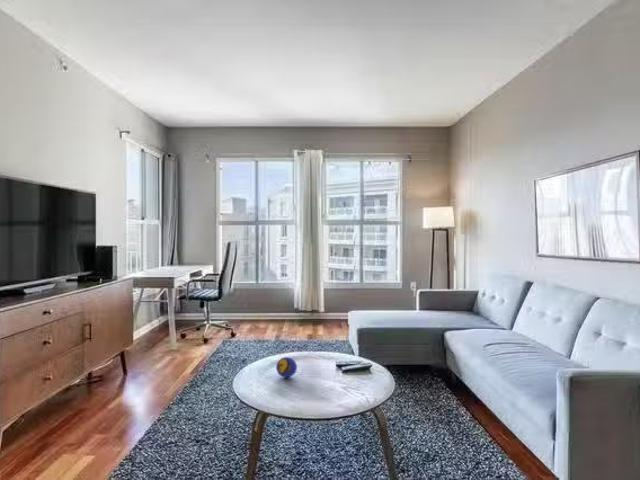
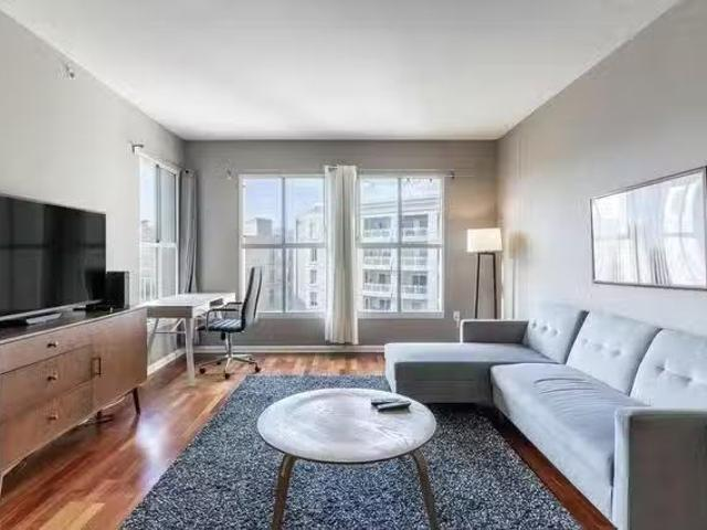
- decorative ball (286, 367)
